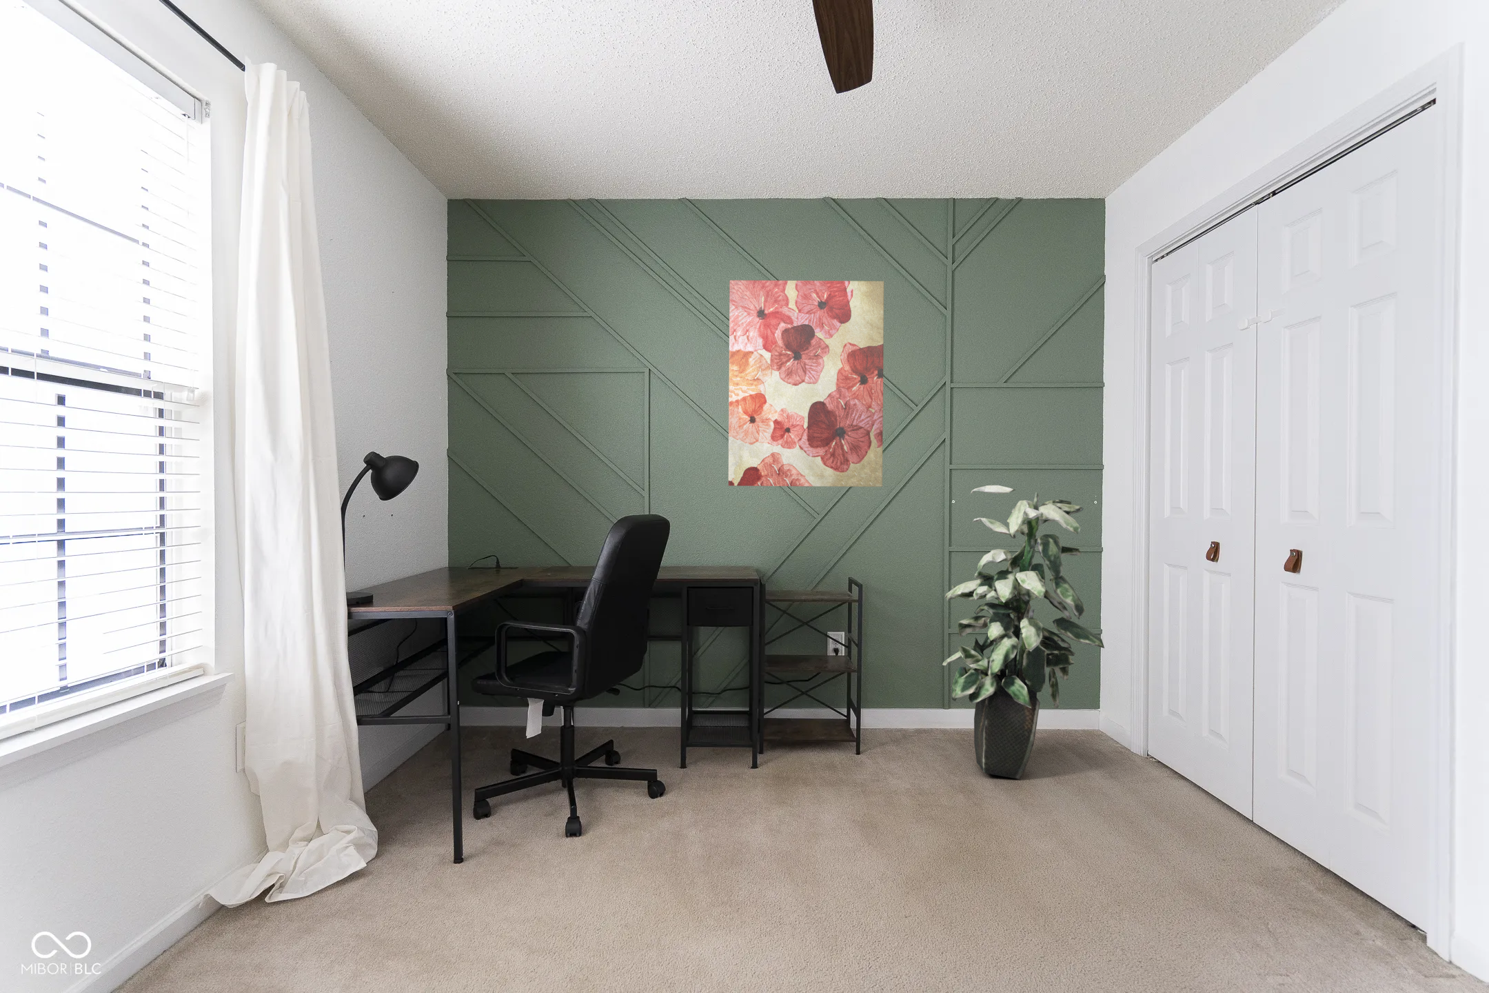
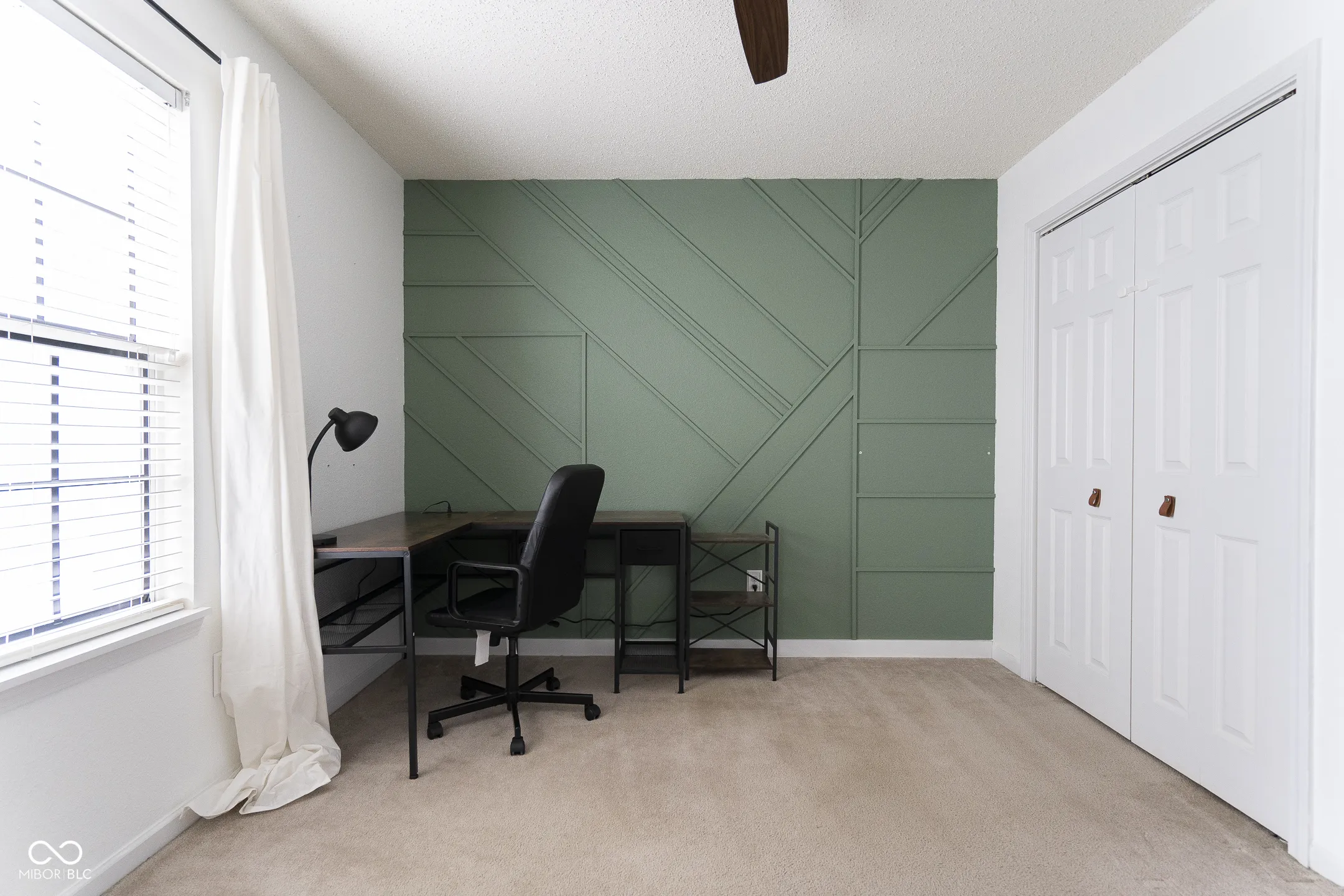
- indoor plant (1010, 627)
- wall art (805, 383)
